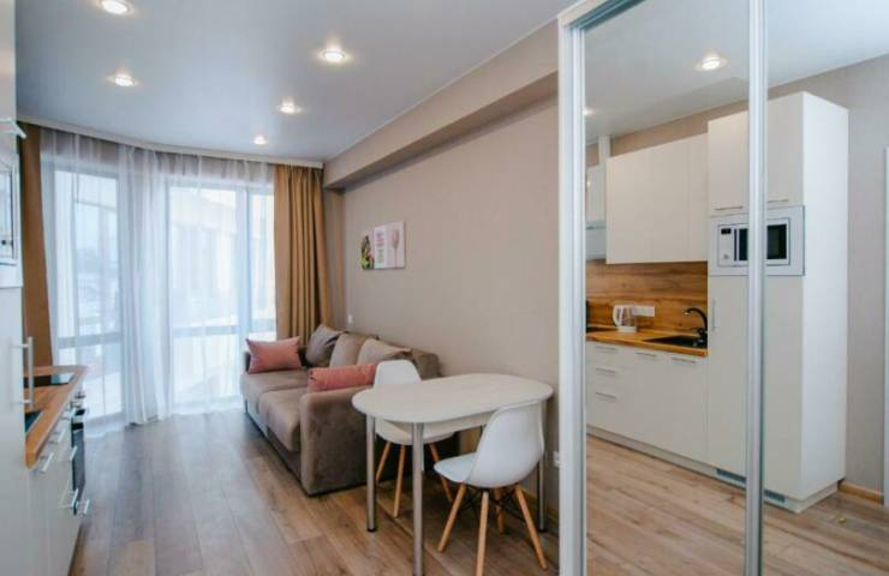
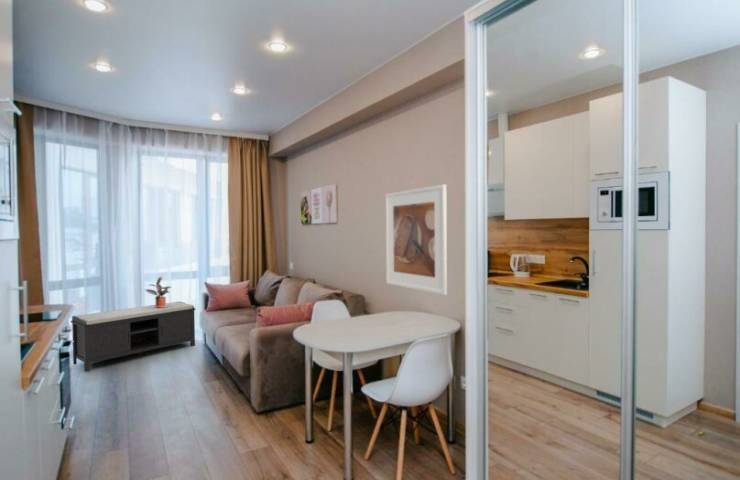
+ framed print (413, 239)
+ bench (137, 332)
+ potted plant (157, 292)
